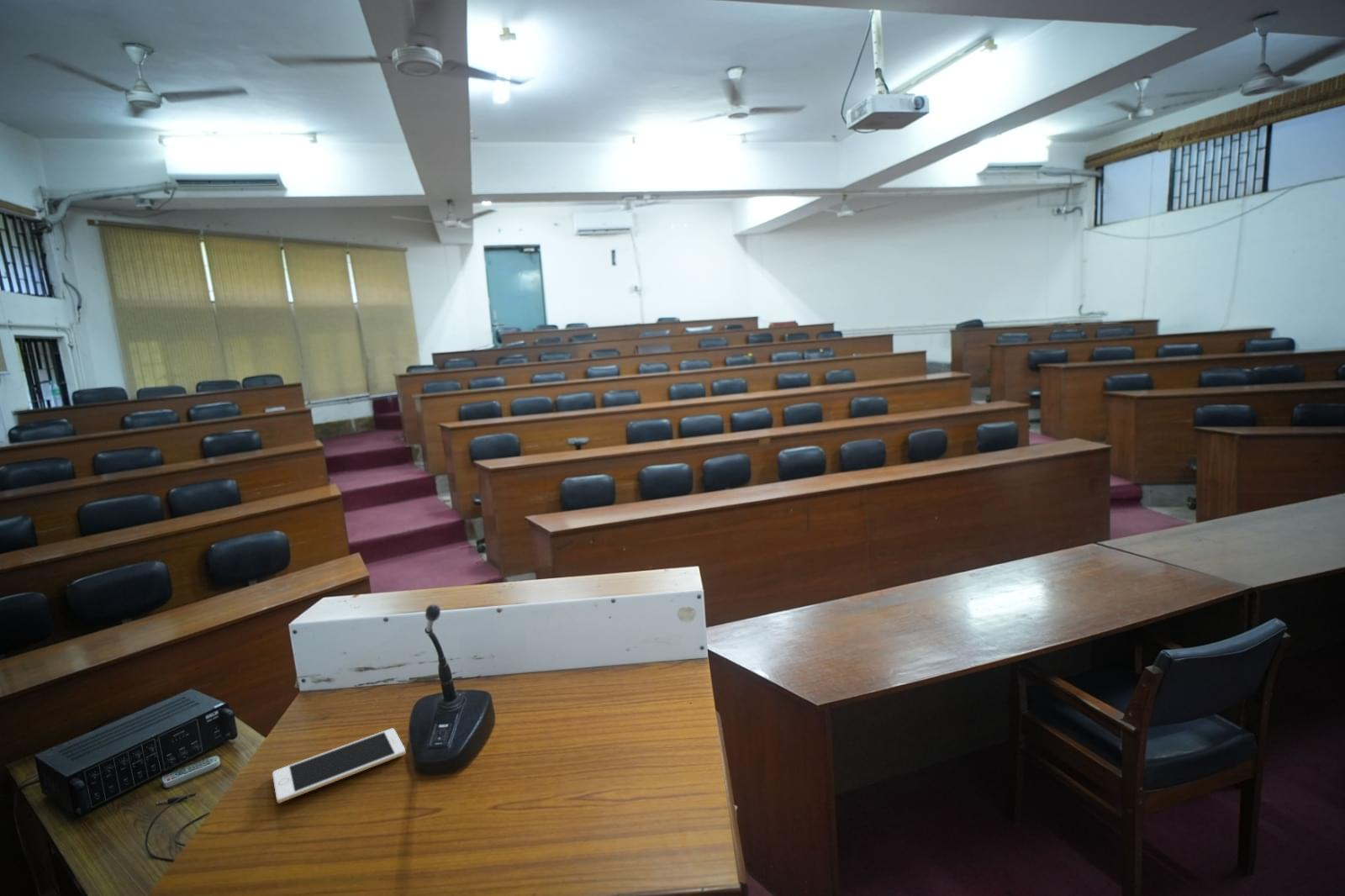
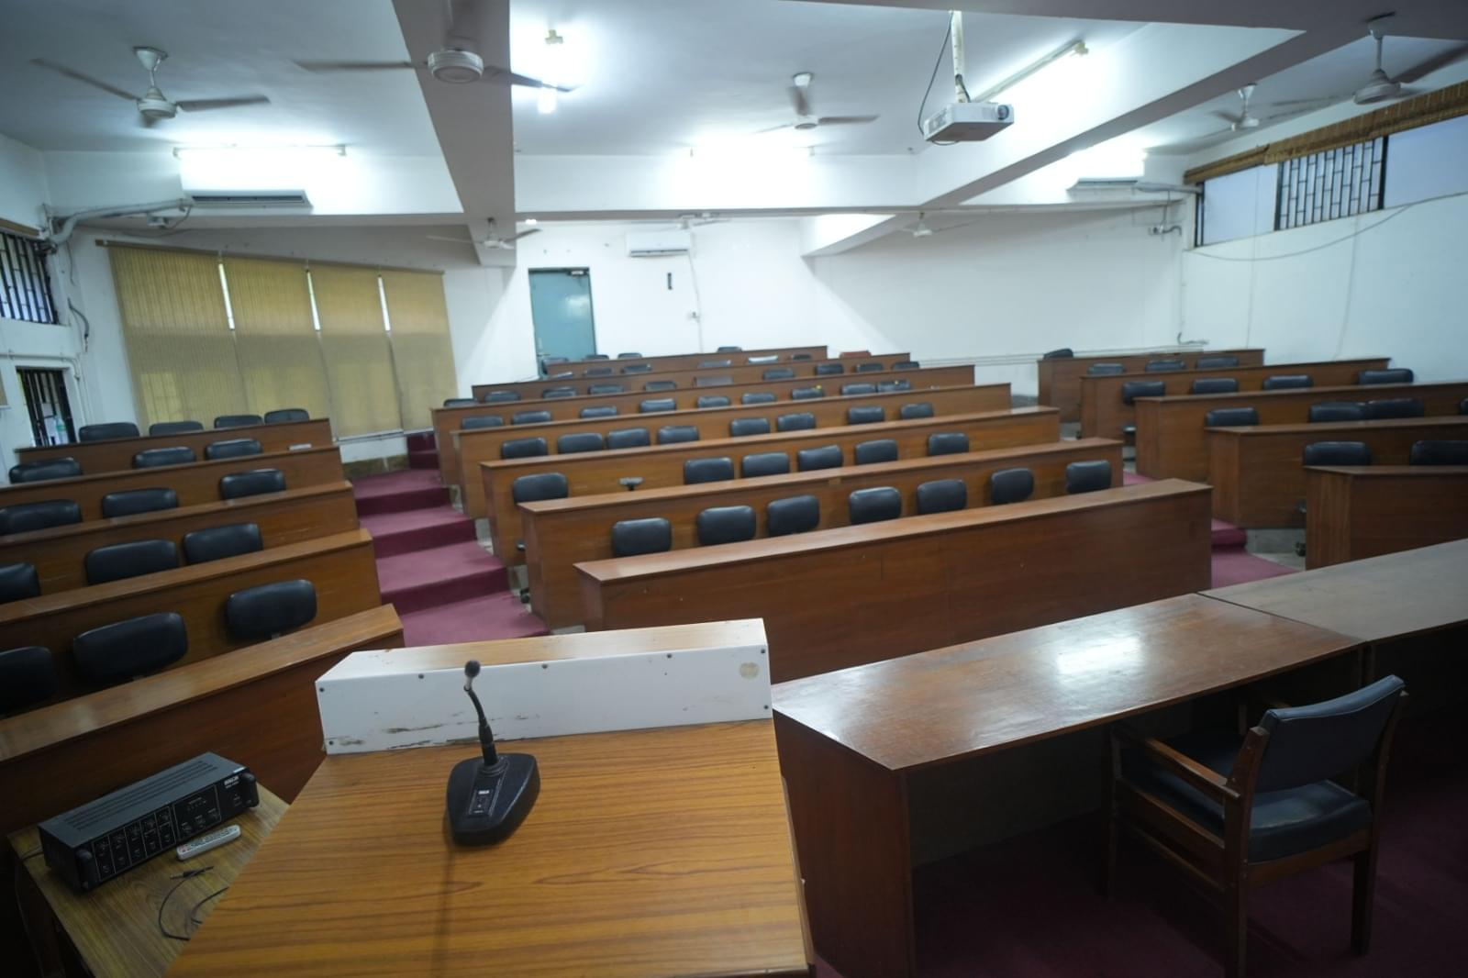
- cell phone (340, 762)
